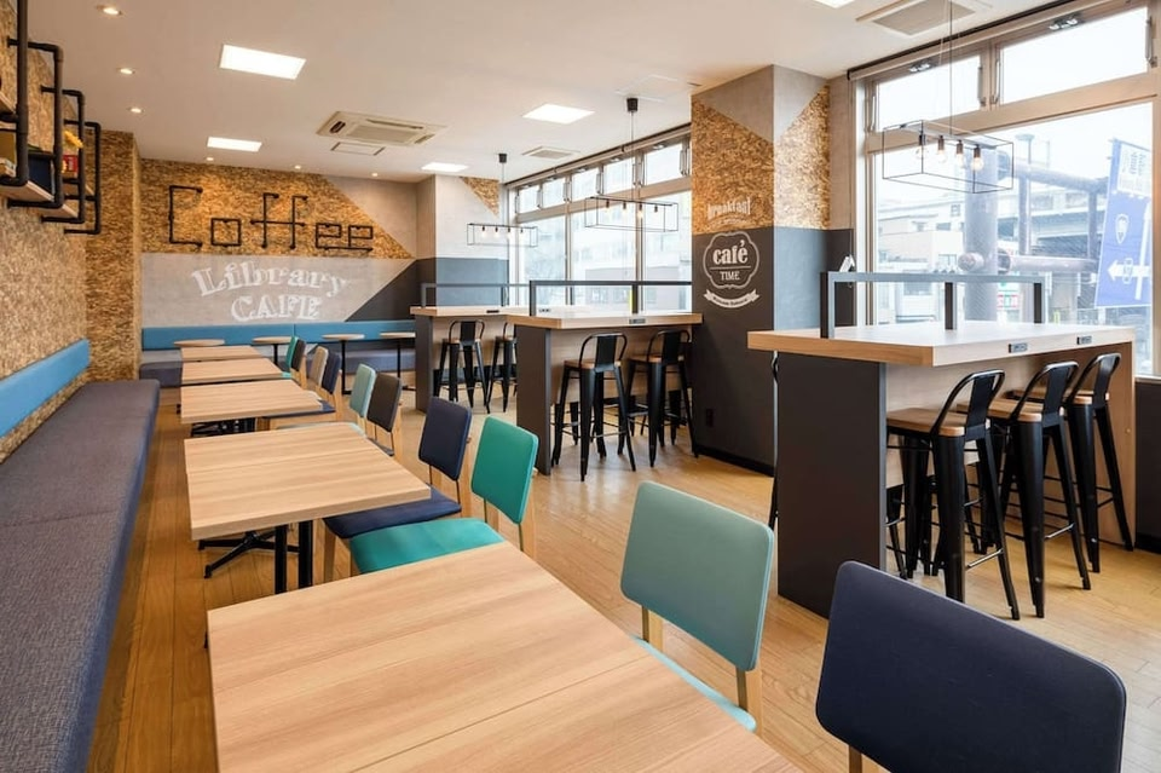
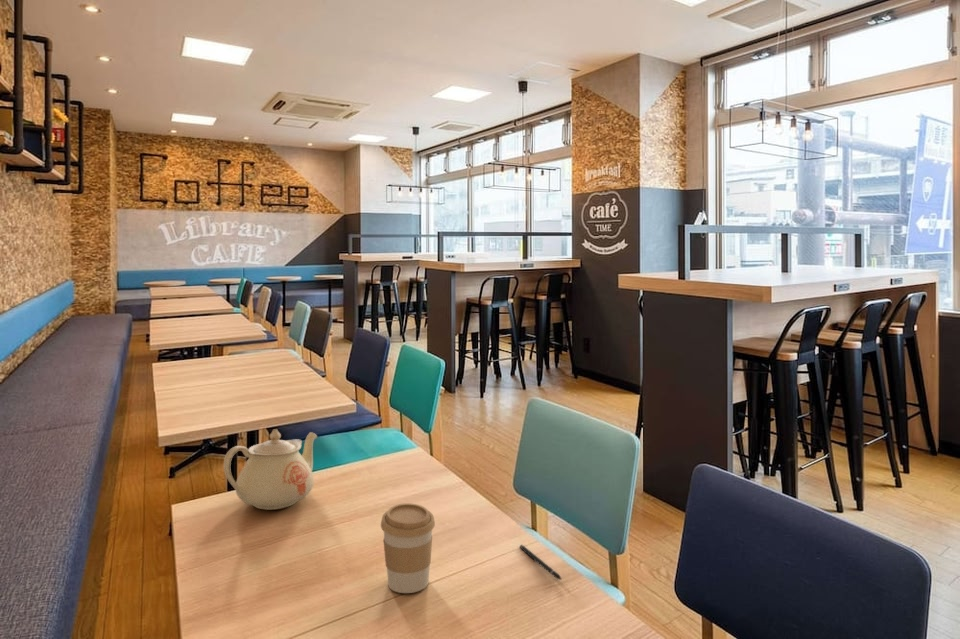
+ coffee cup (408, 546)
+ pen (540, 562)
+ teapot (274, 465)
